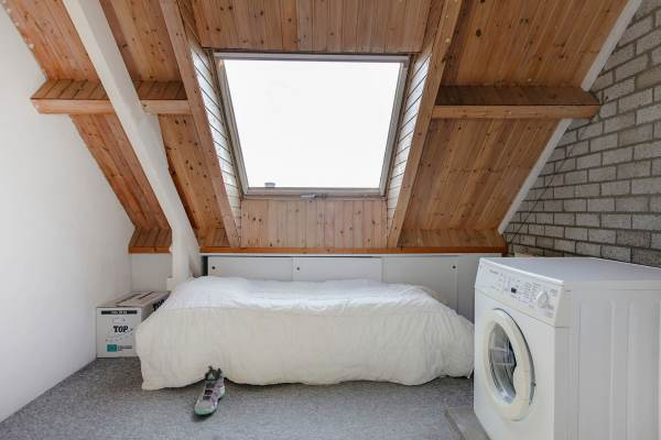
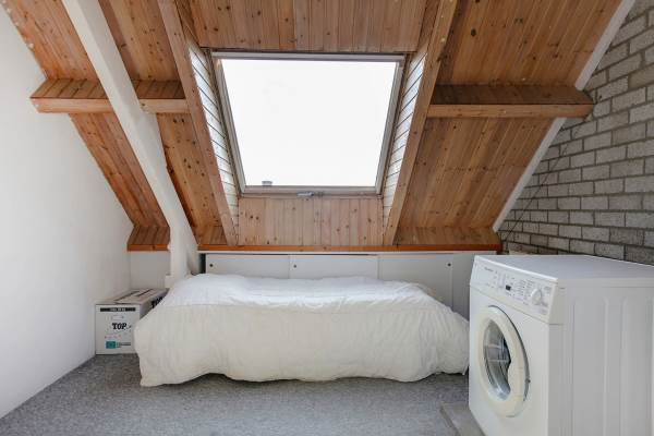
- sneaker (209, 385)
